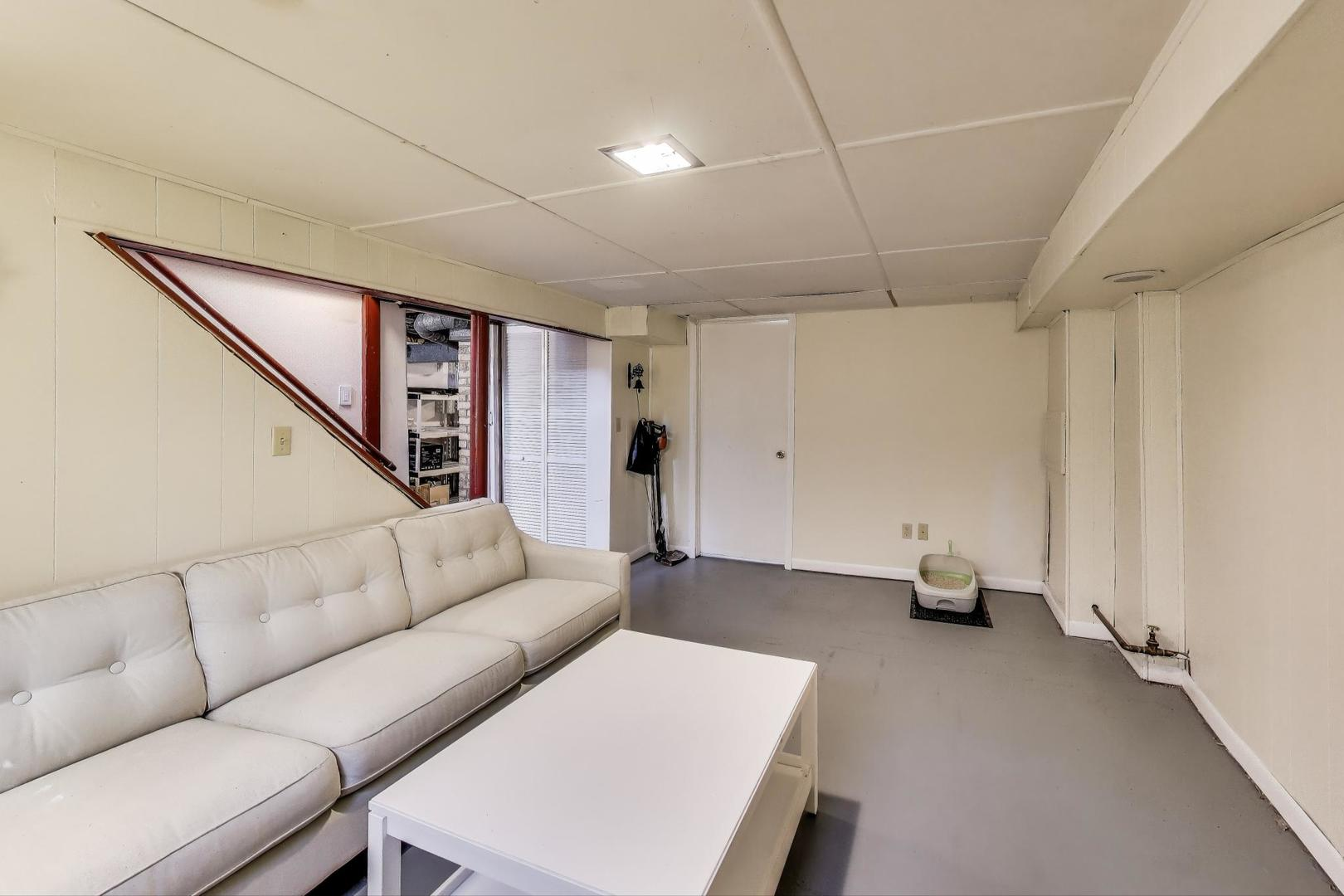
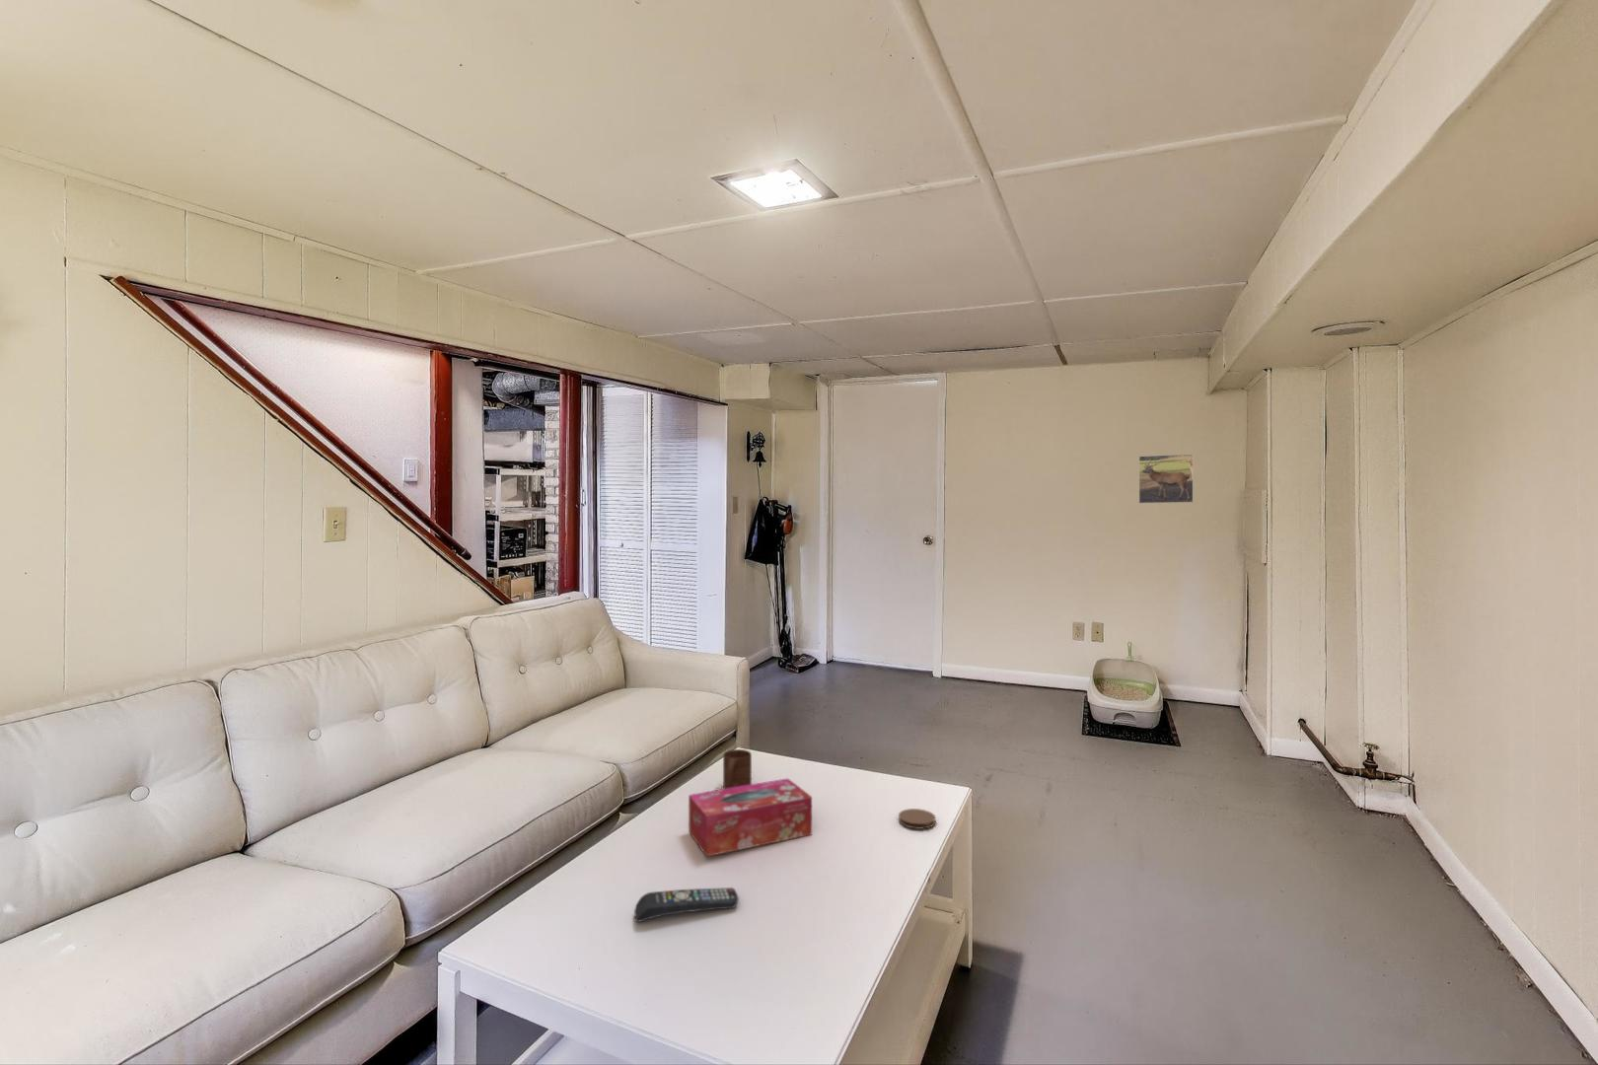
+ tissue box (750, 814)
+ coaster (917, 819)
+ remote control (686, 901)
+ cup (737, 773)
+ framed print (1165, 478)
